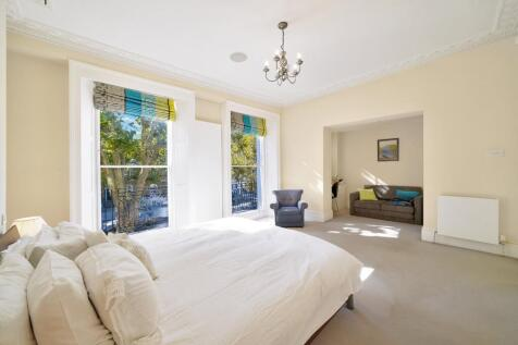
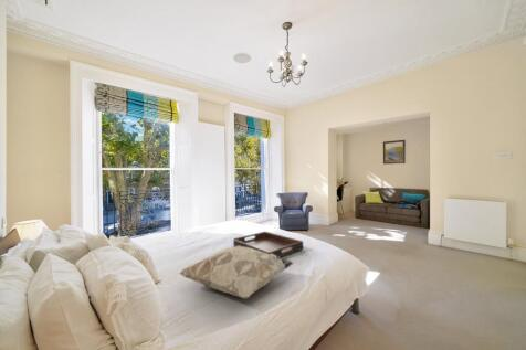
+ serving tray (266, 243)
+ decorative pillow (239, 267)
